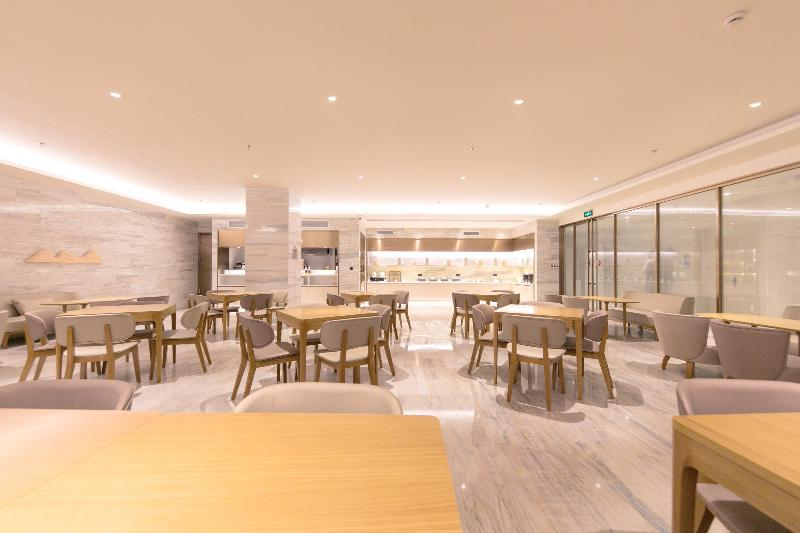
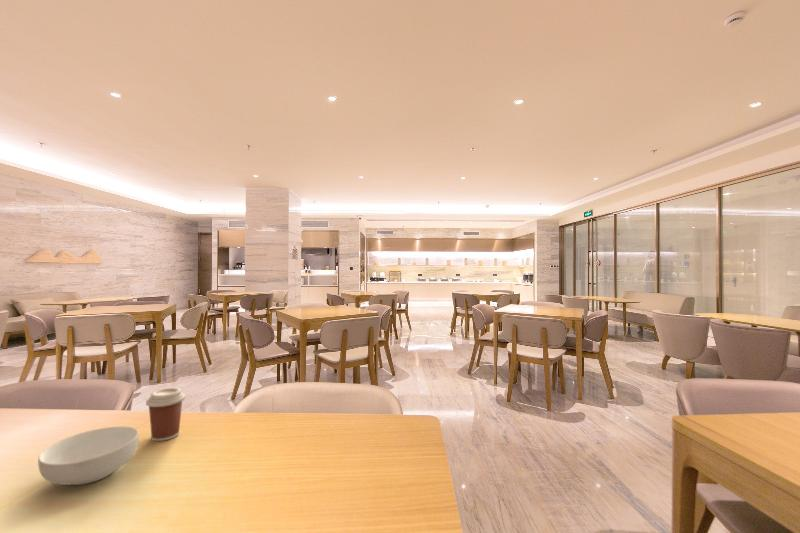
+ cereal bowl (91, 458)
+ coffee cup (165, 413)
